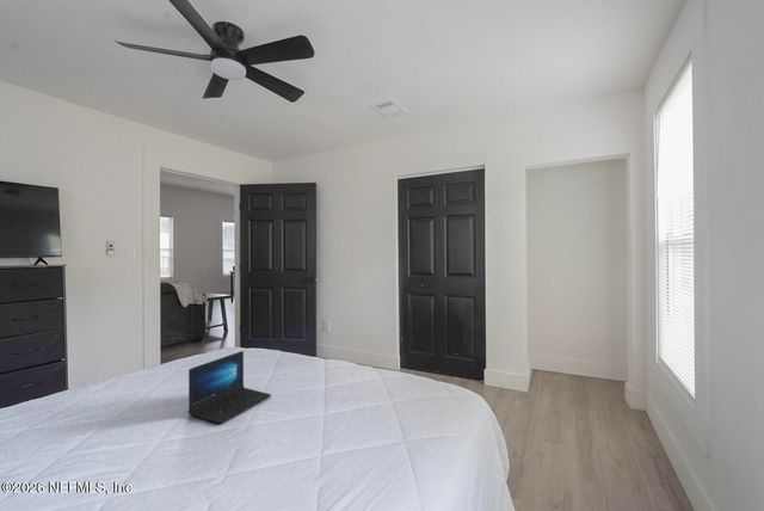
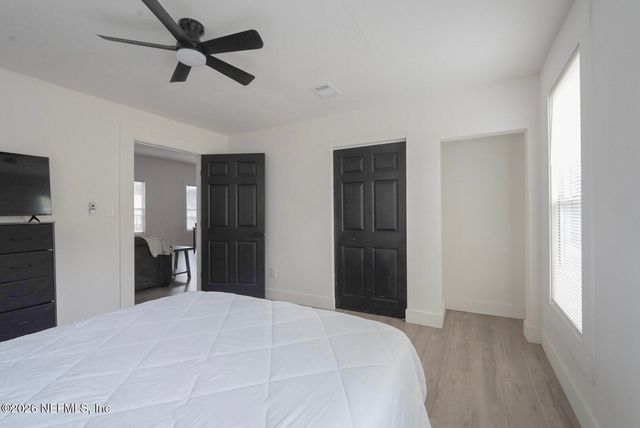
- laptop (232, 383)
